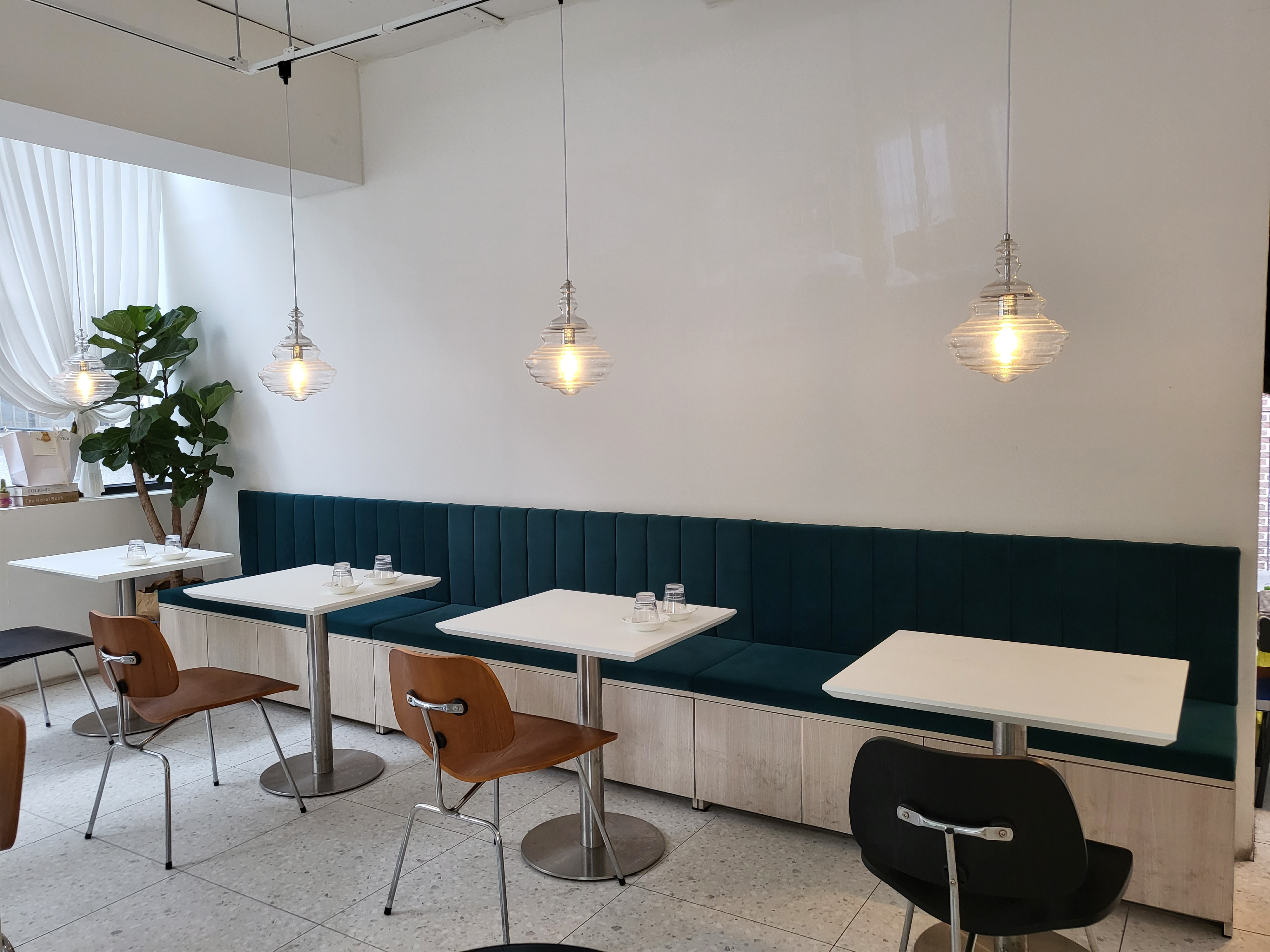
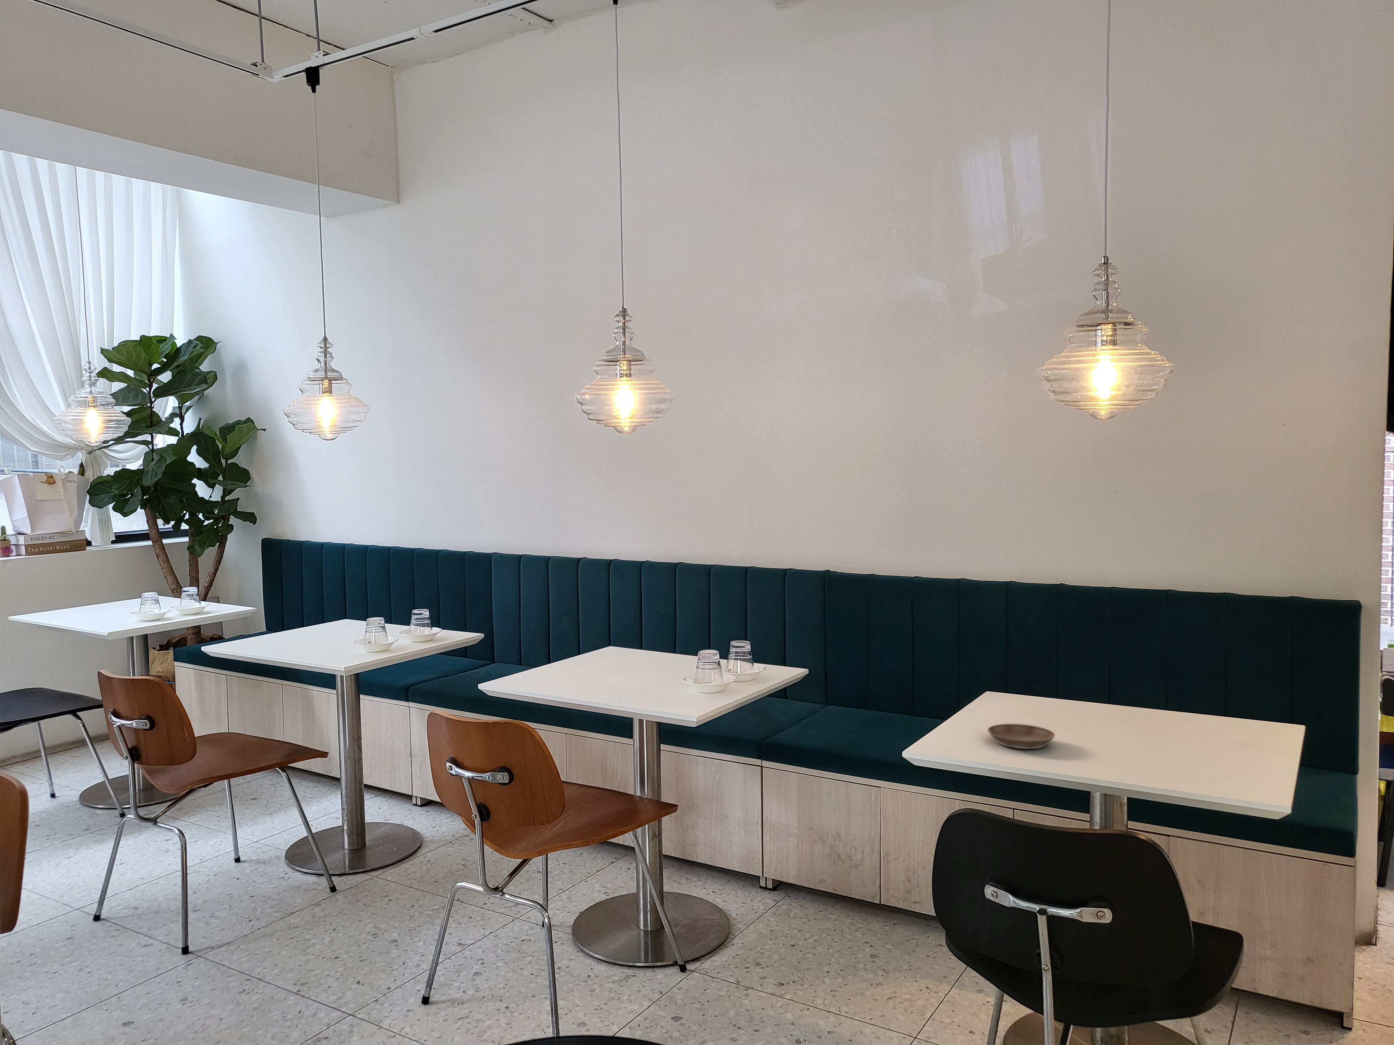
+ saucer (1021, 737)
